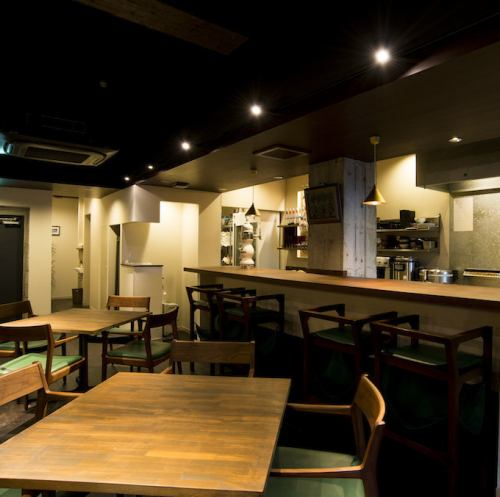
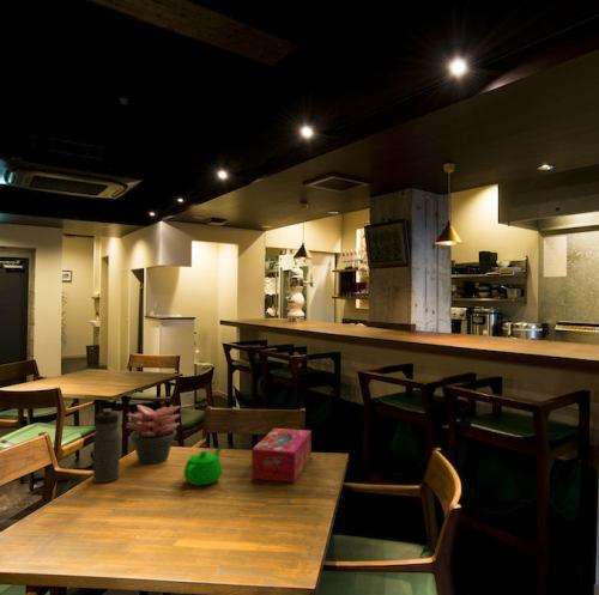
+ teapot (204, 465)
+ water bottle (107, 443)
+ tissue box (283, 453)
+ succulent plant (152, 433)
